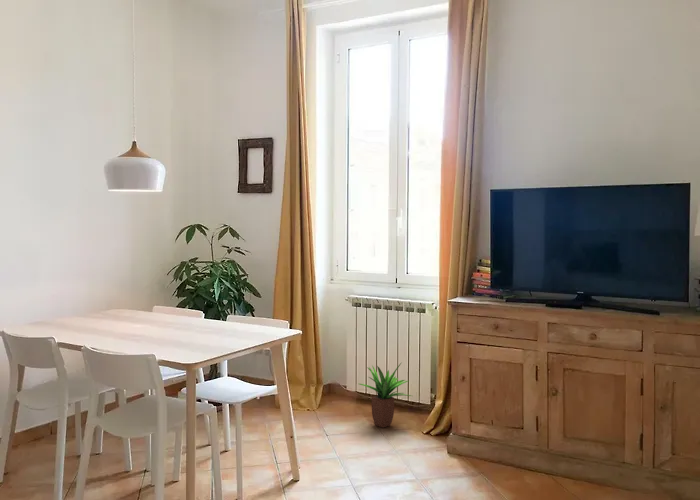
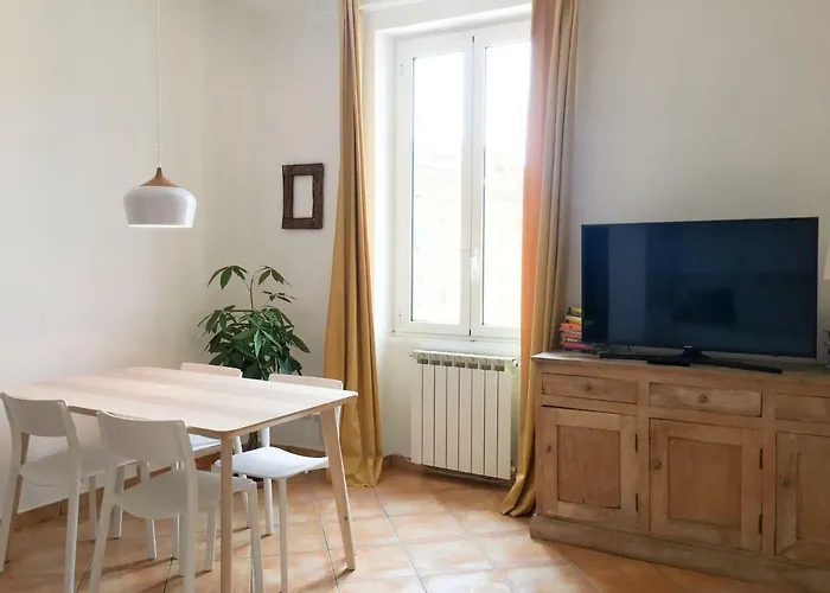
- potted plant (388, 393)
